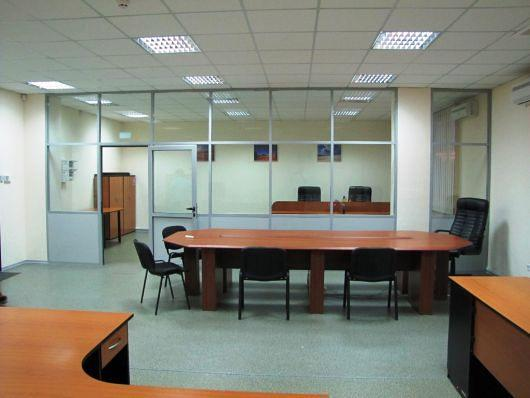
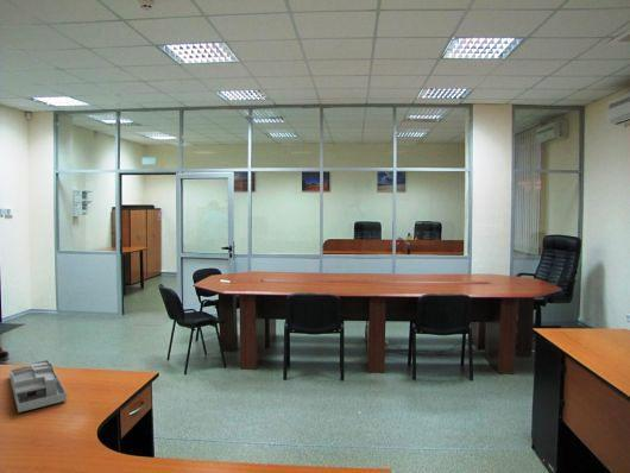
+ desk organizer (36, 378)
